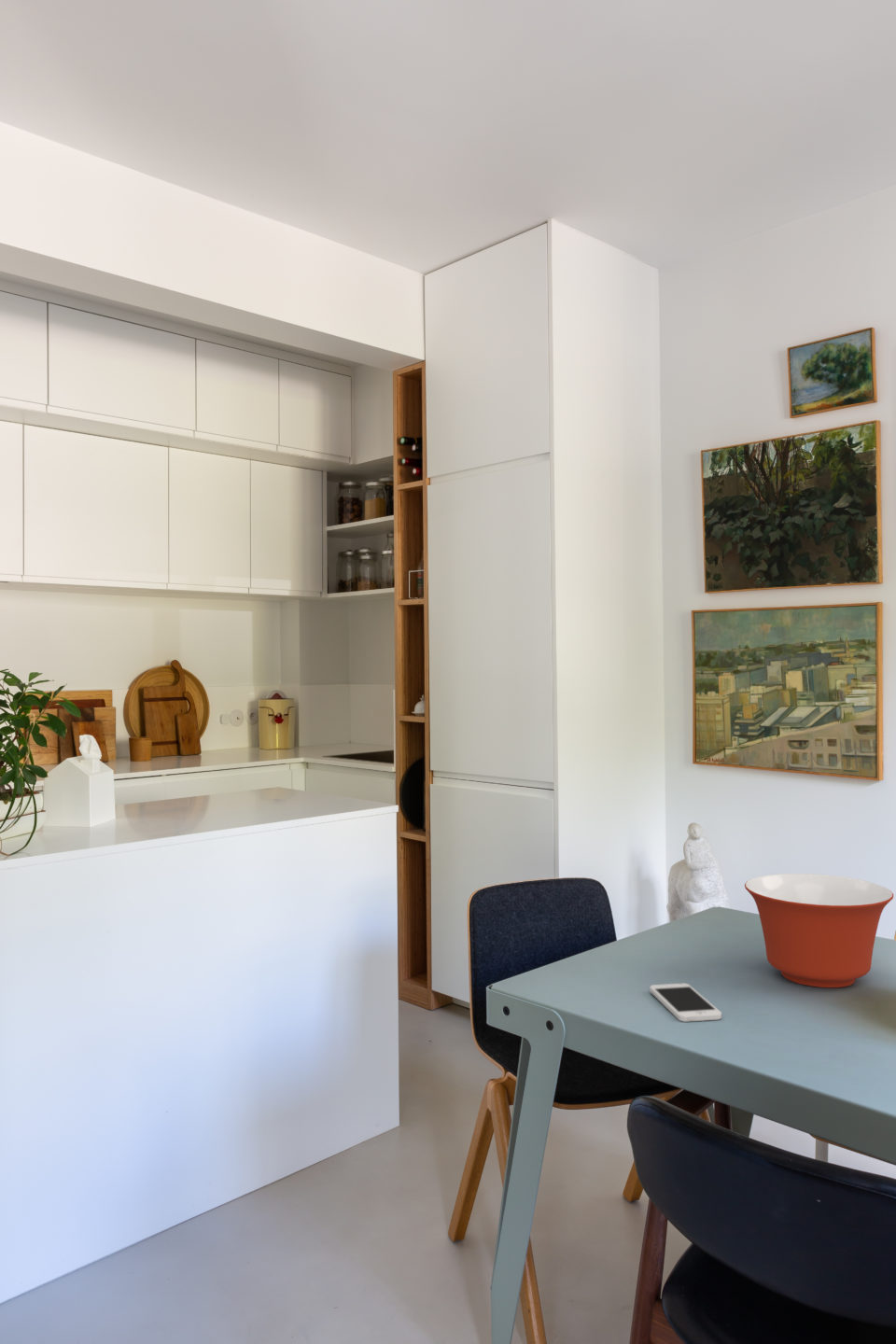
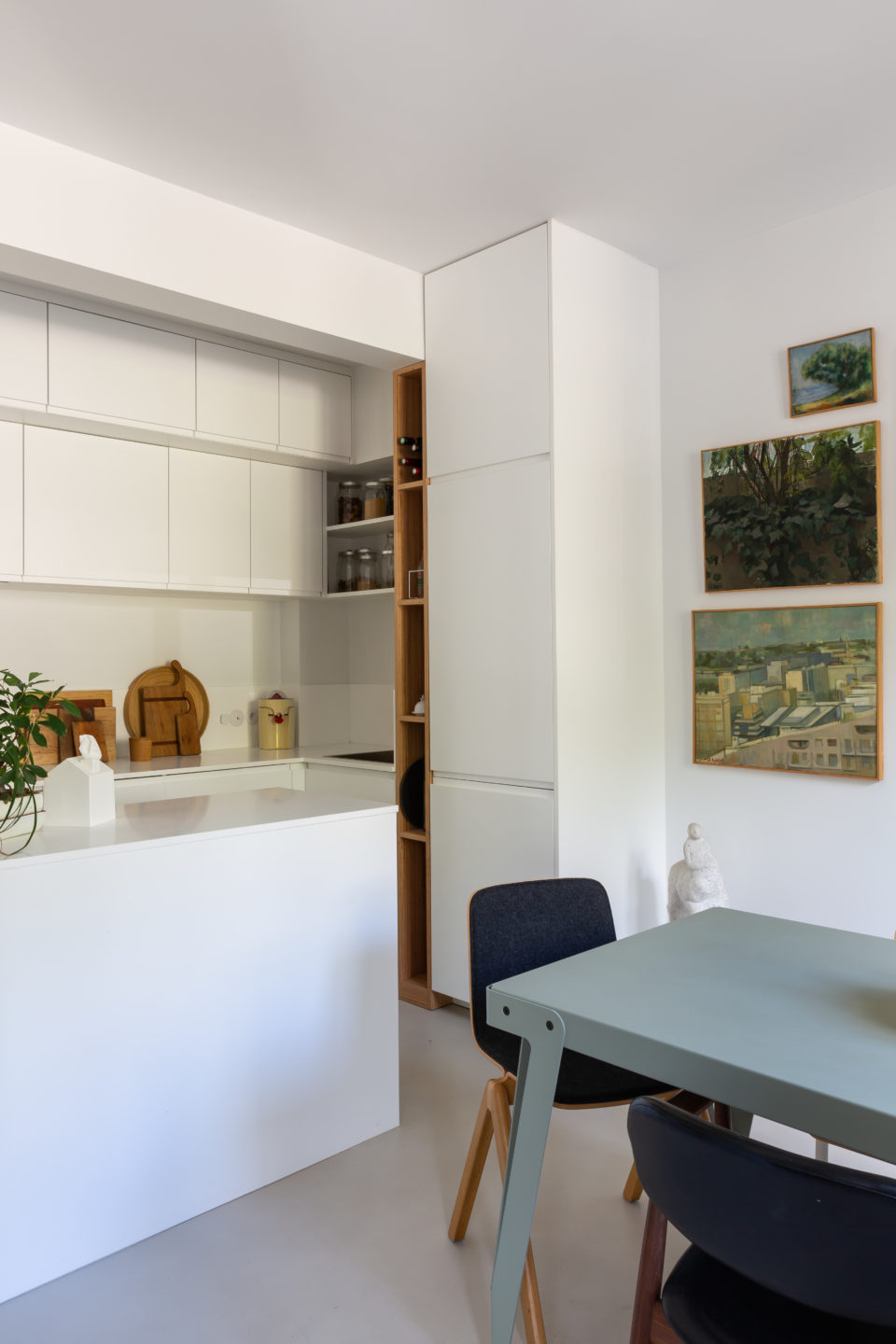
- smartphone (684, 1001)
- mixing bowl (818, 931)
